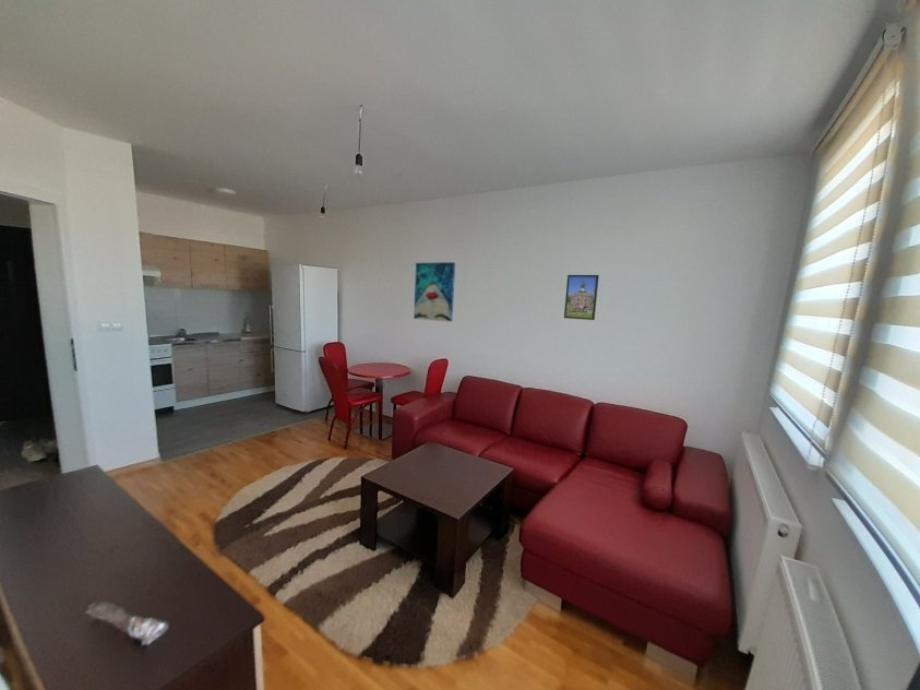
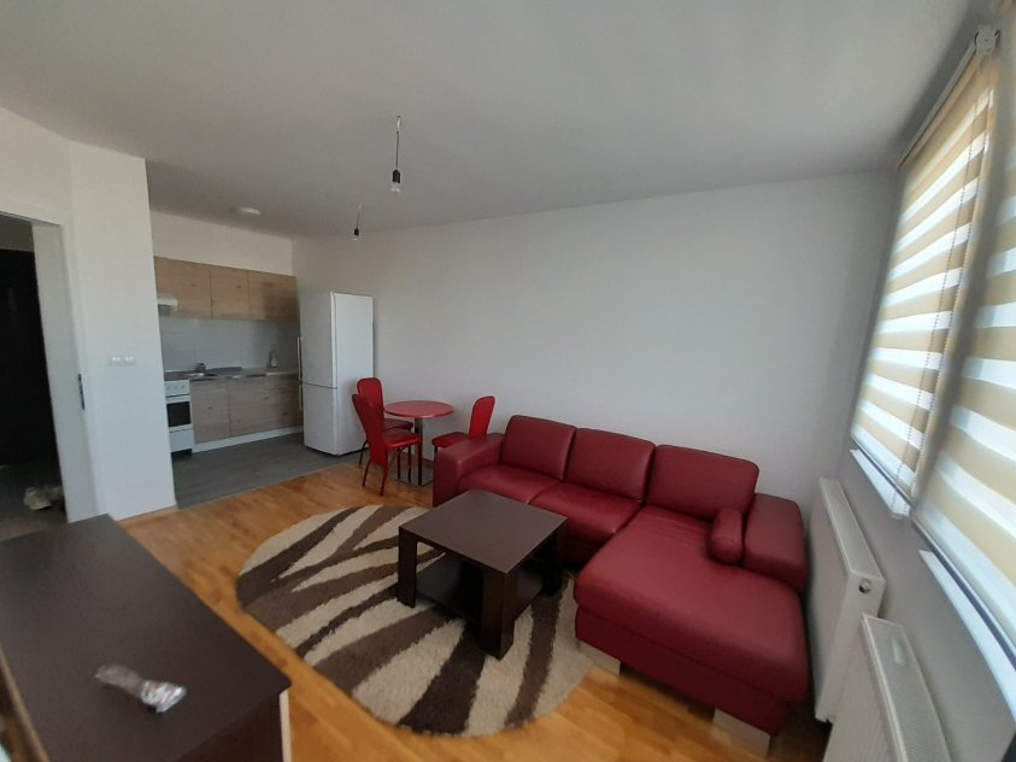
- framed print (581, 297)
- wall art (433, 292)
